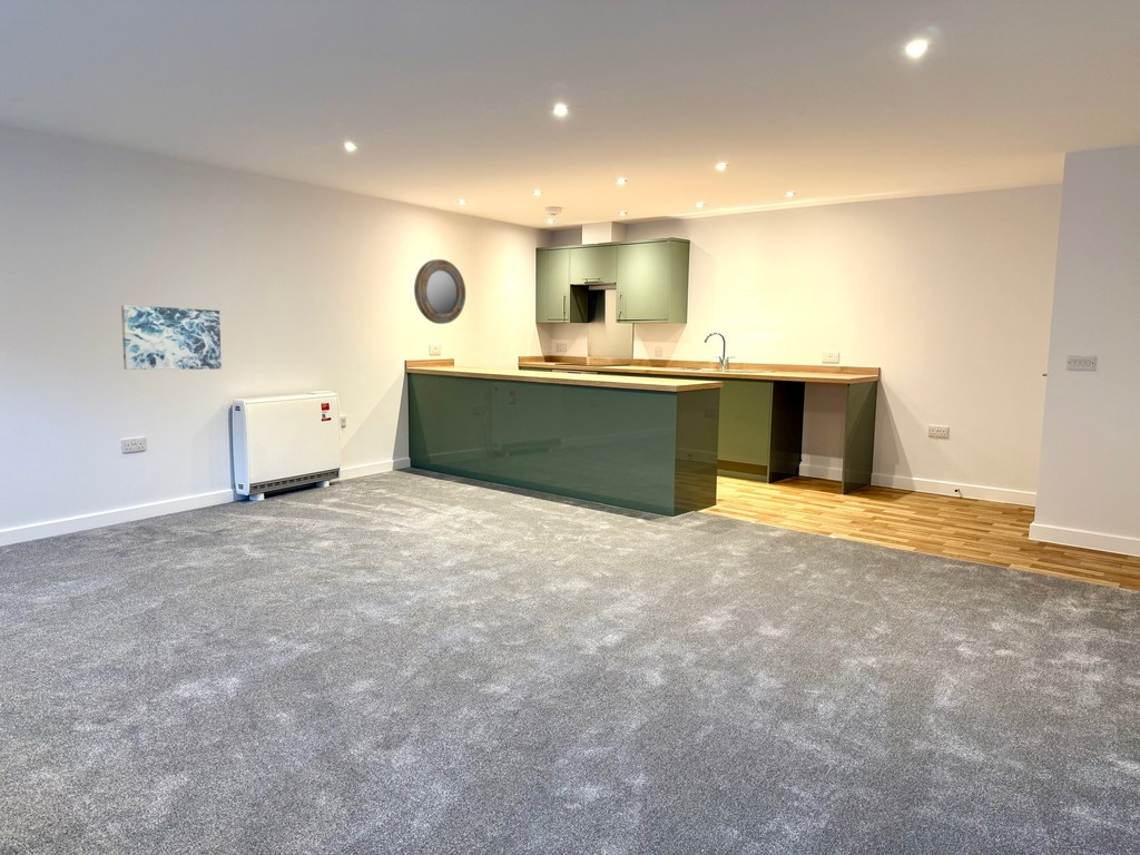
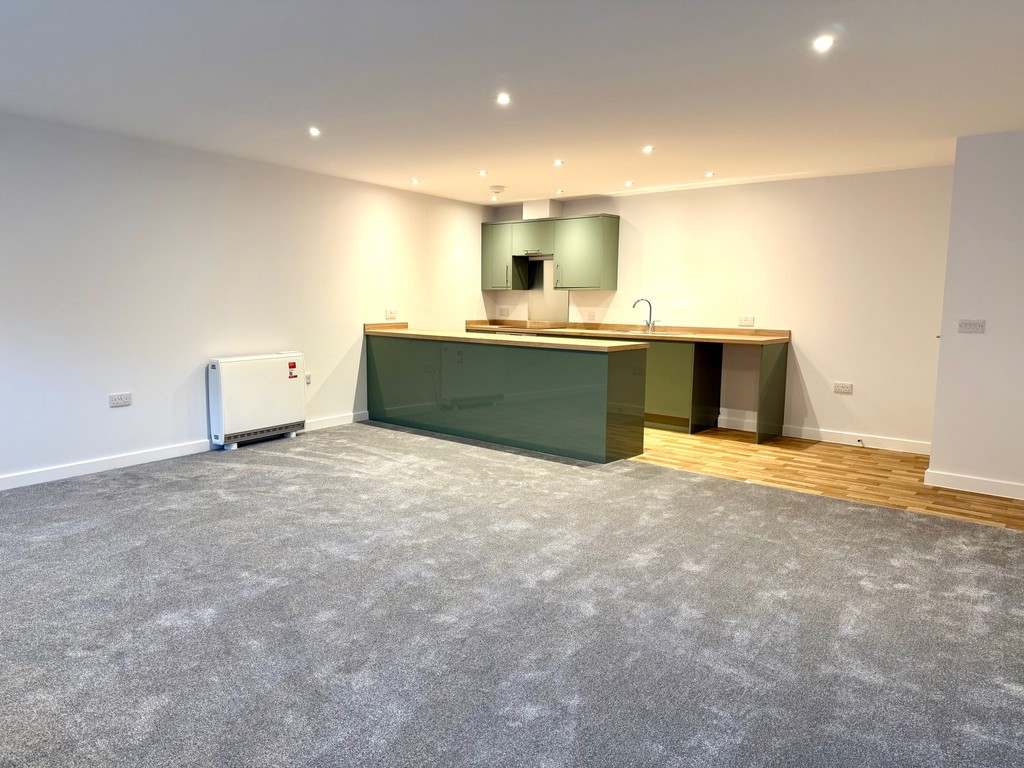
- wall art (174, 338)
- home mirror (441, 292)
